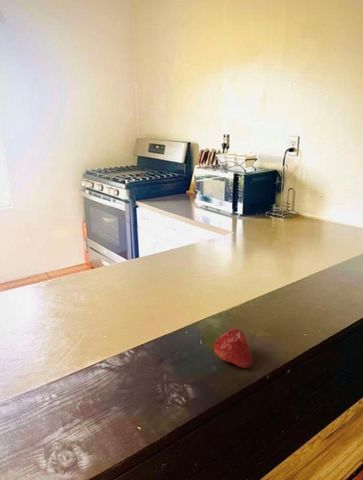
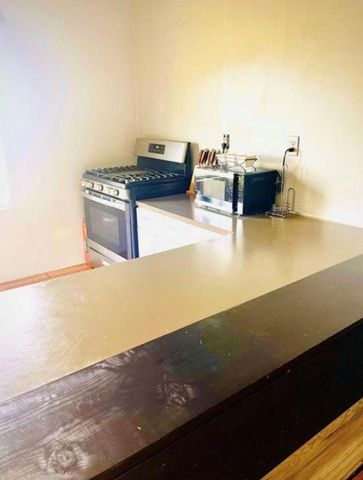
- fruit (232, 346)
